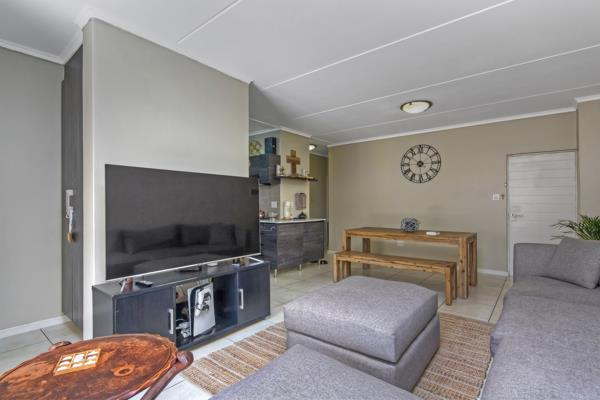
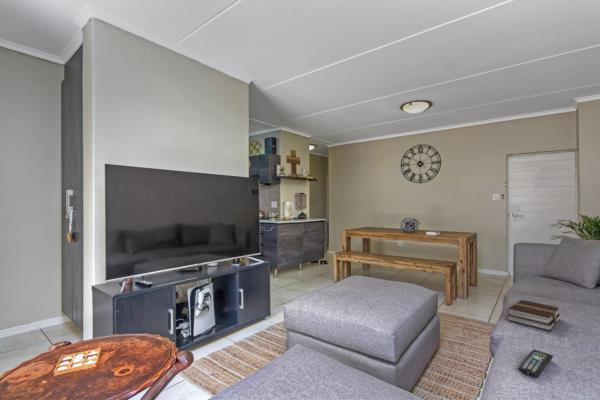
+ book (533, 313)
+ remote control (536, 362)
